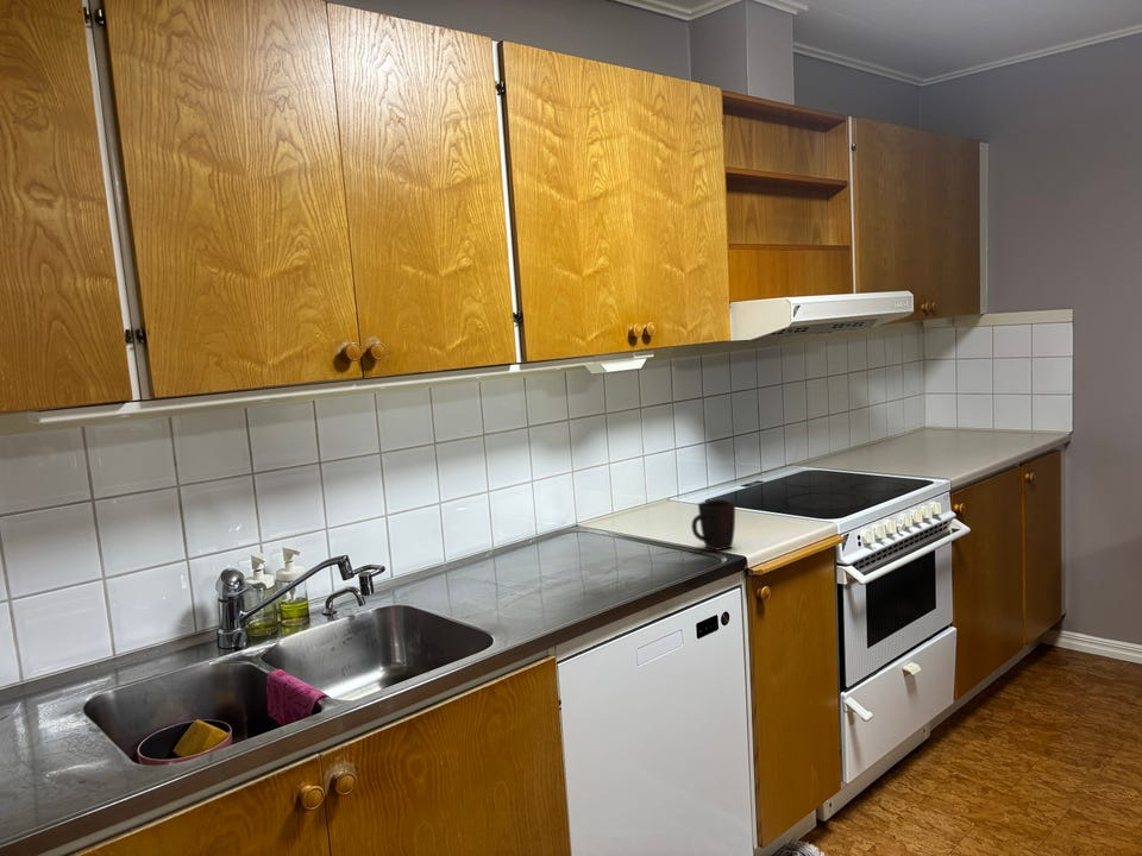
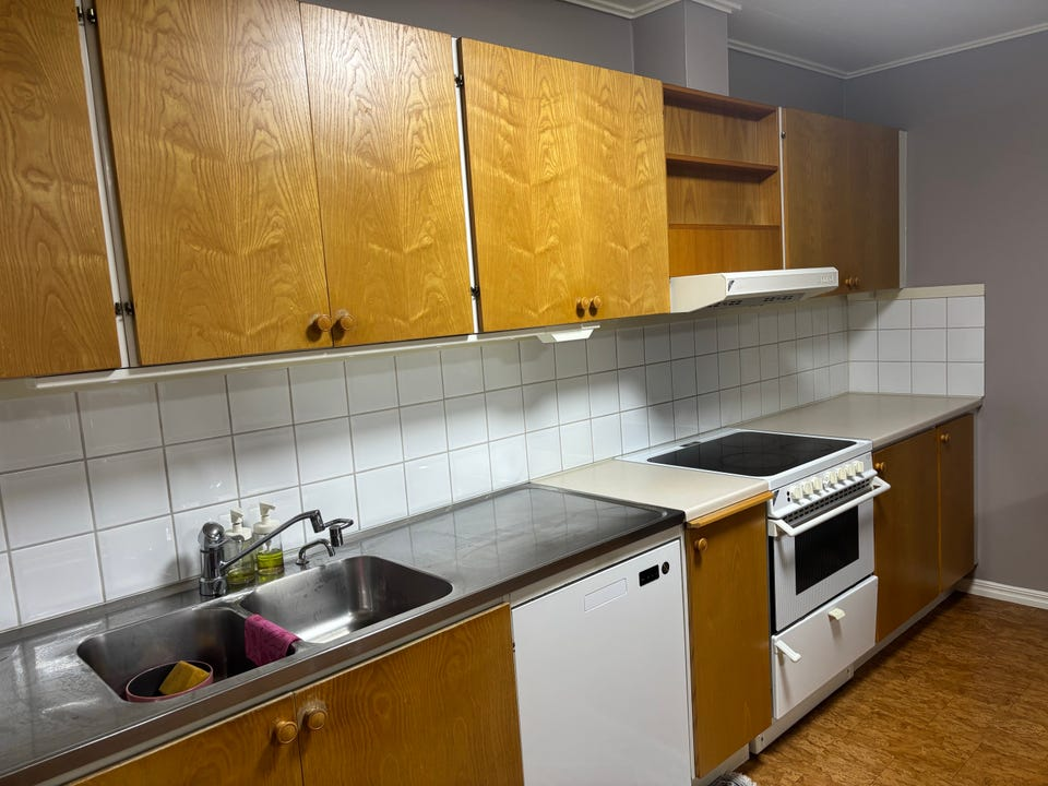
- mug (714, 525)
